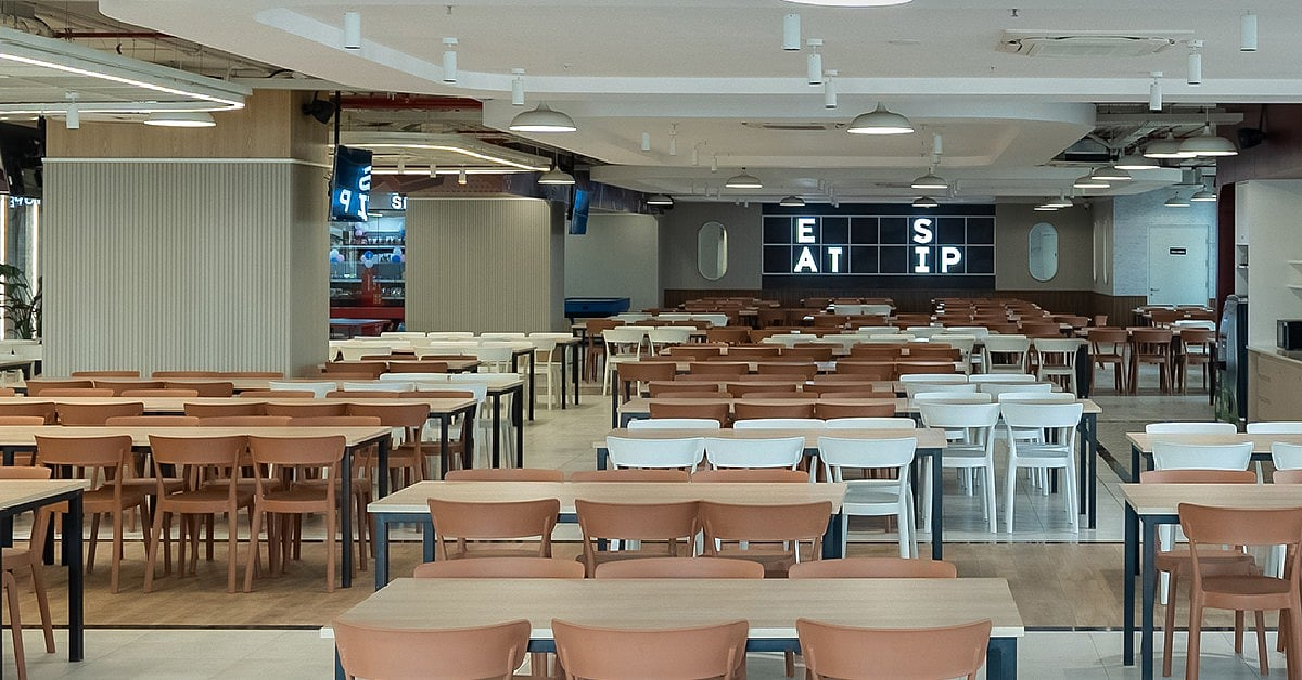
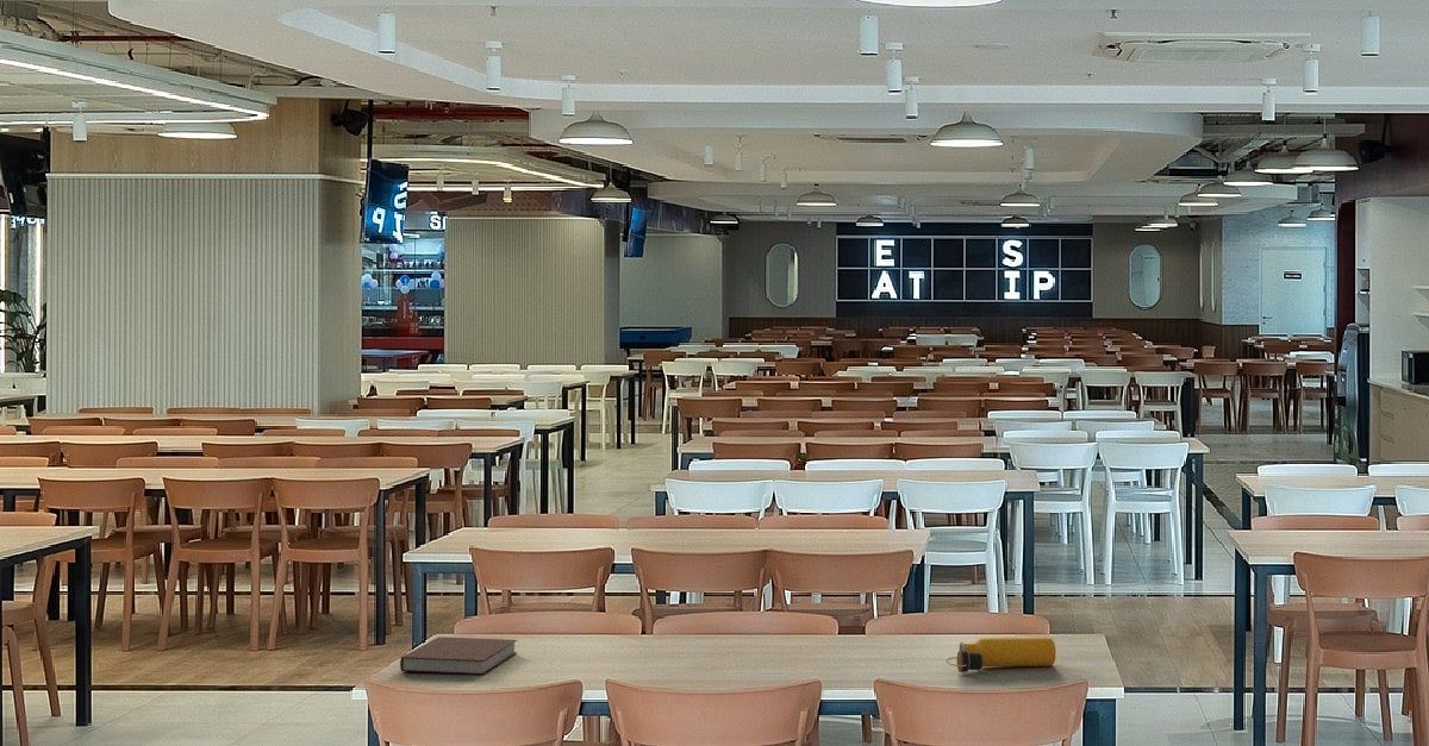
+ notebook (460, 654)
+ water bottle (999, 654)
